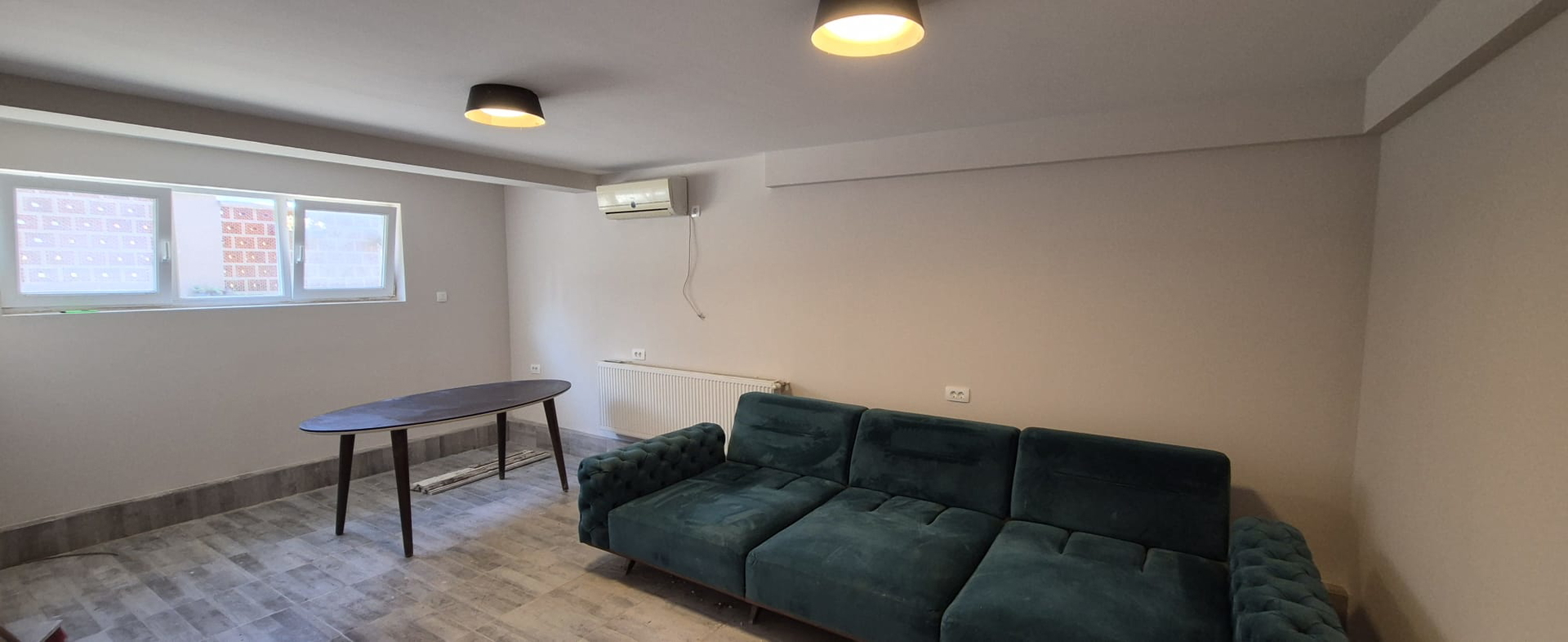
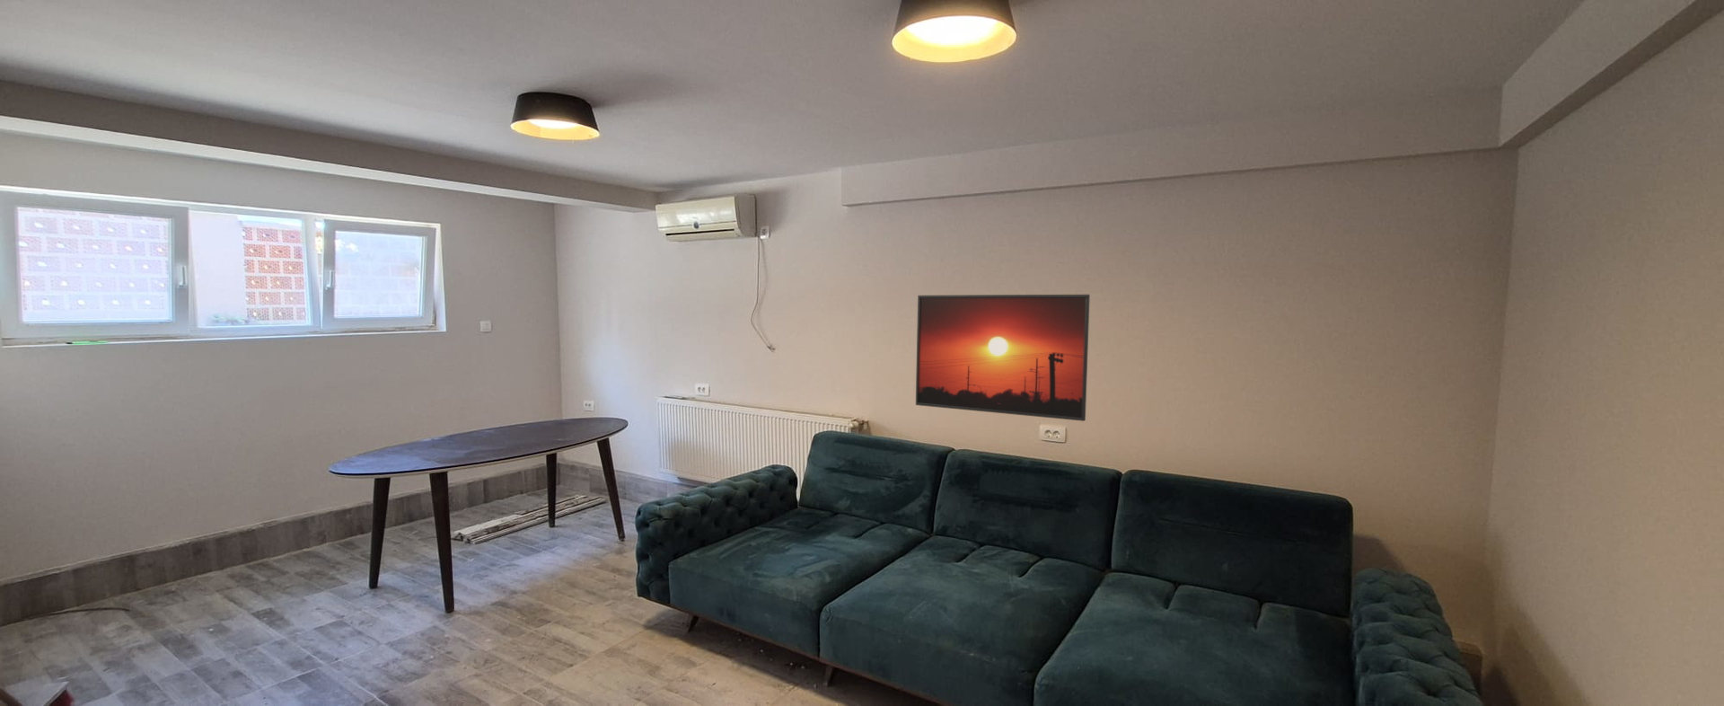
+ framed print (996, 354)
